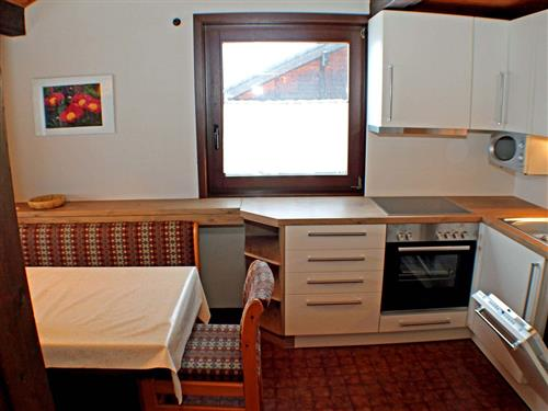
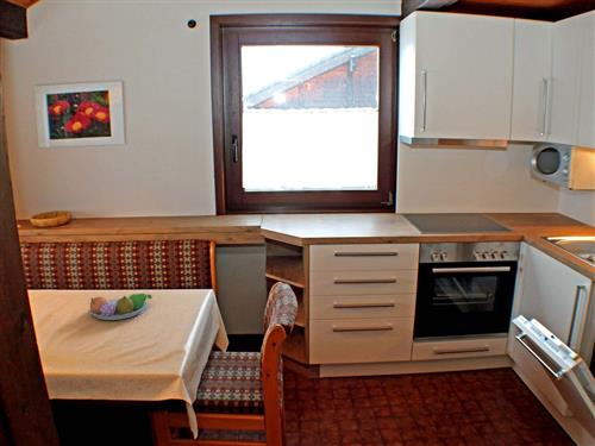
+ fruit bowl (119, 301)
